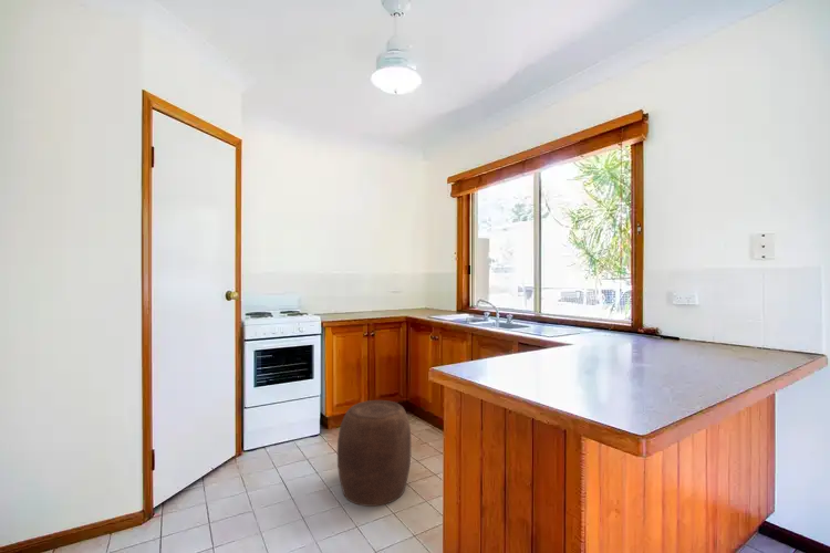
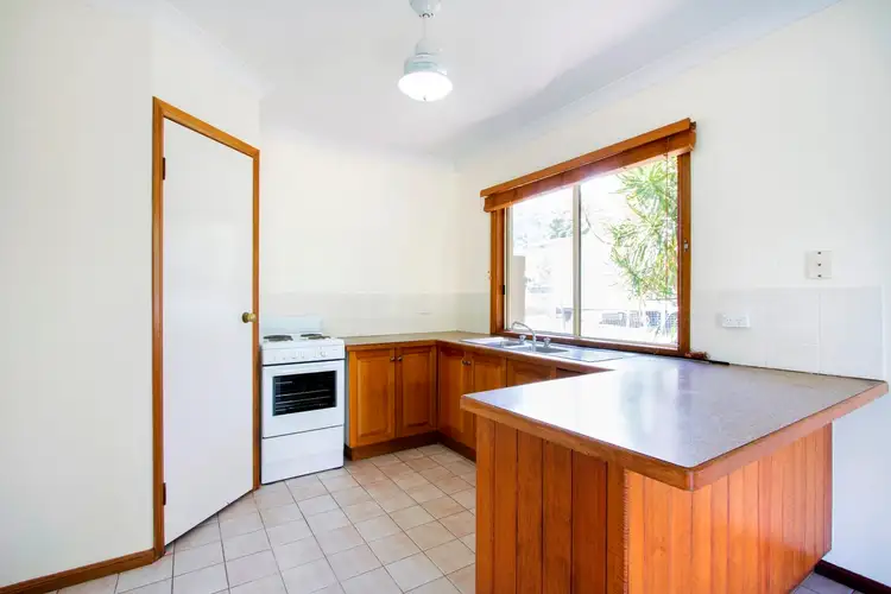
- stool (374, 448)
